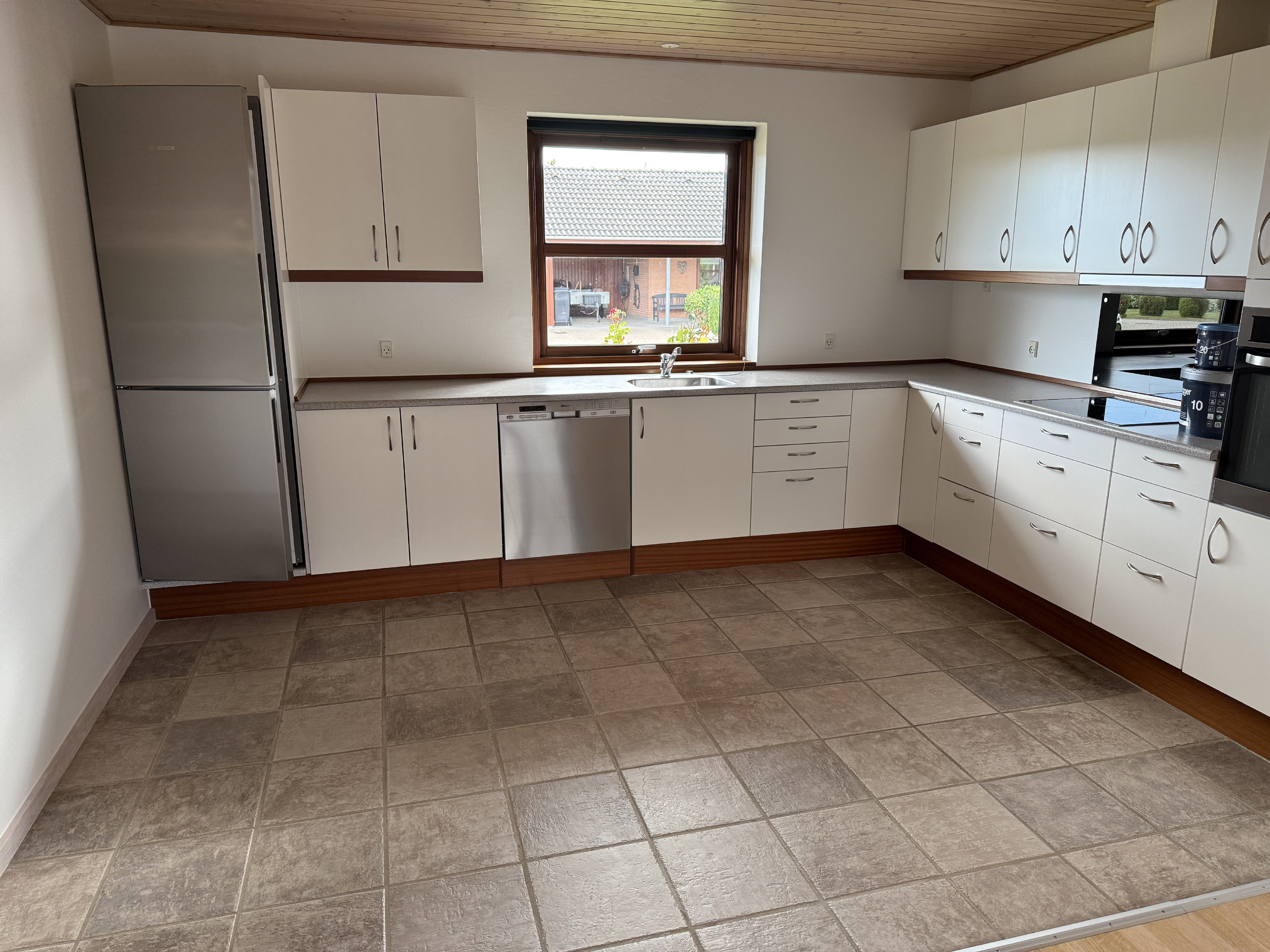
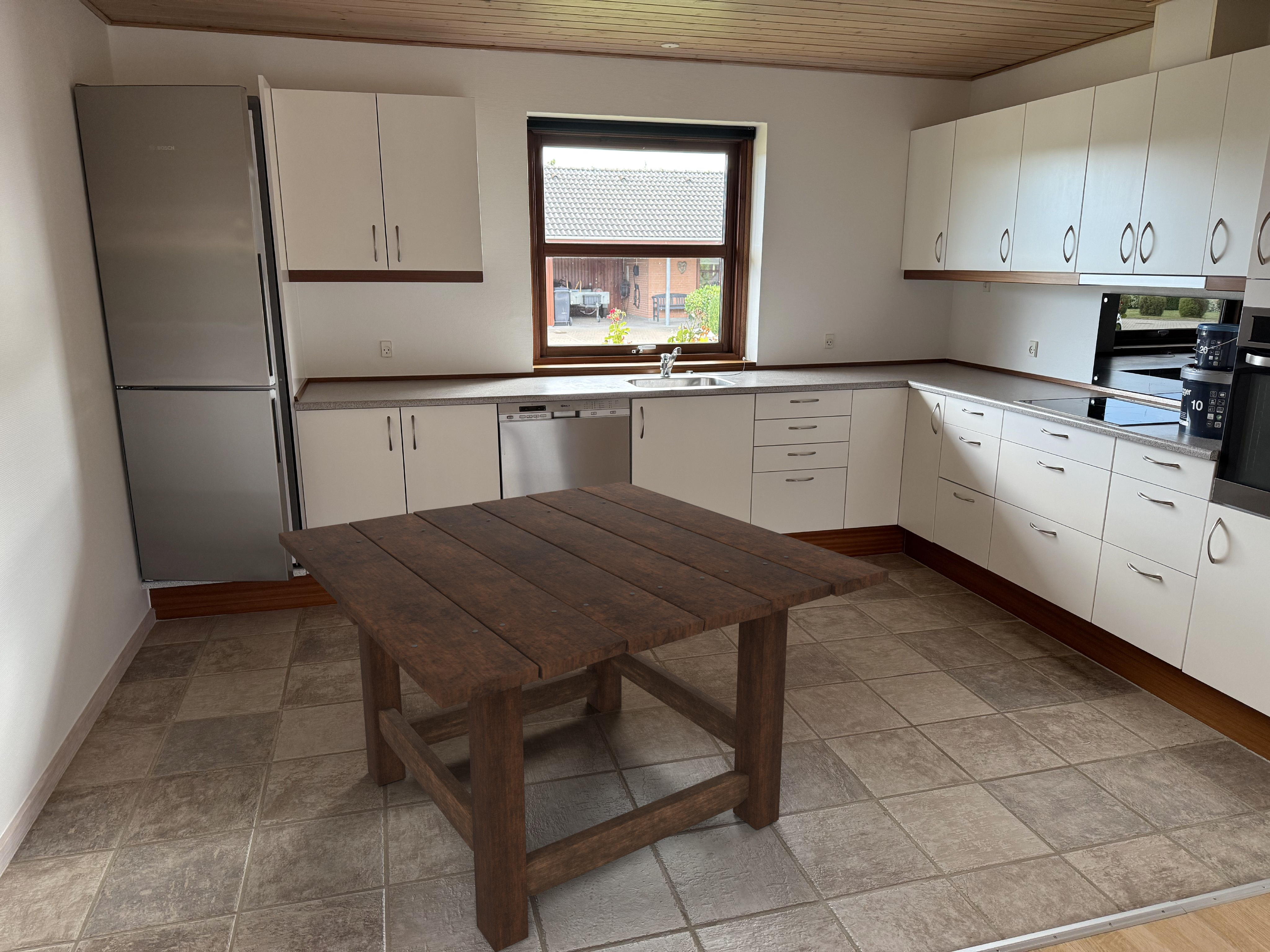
+ dining table (566, 674)
